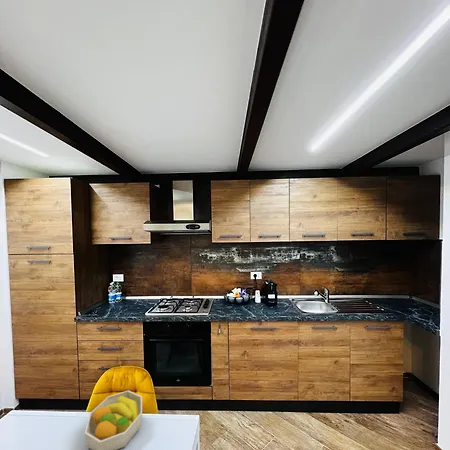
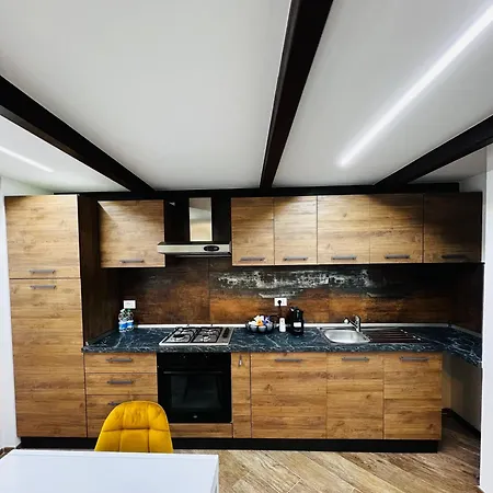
- fruit bowl (116, 417)
